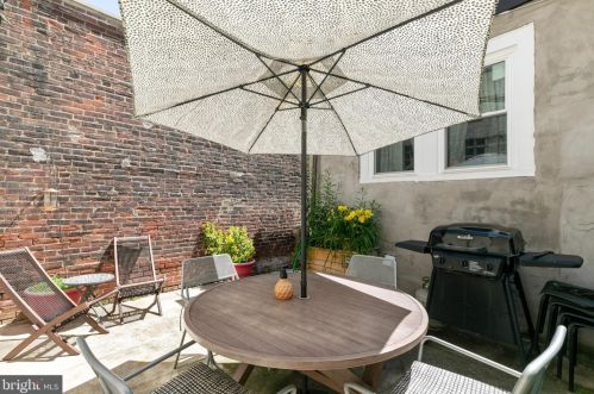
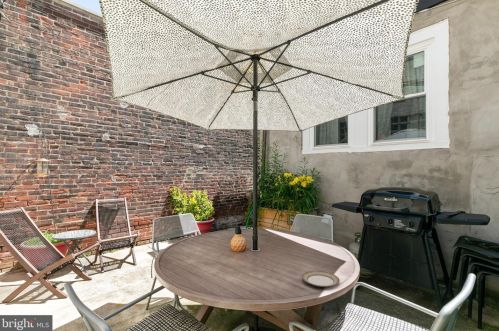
+ plate (320, 279)
